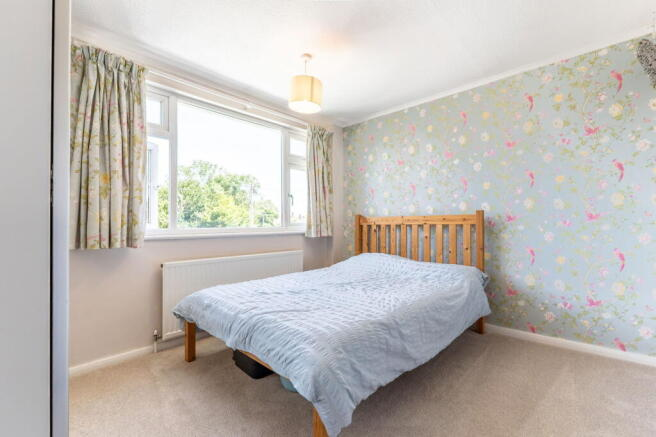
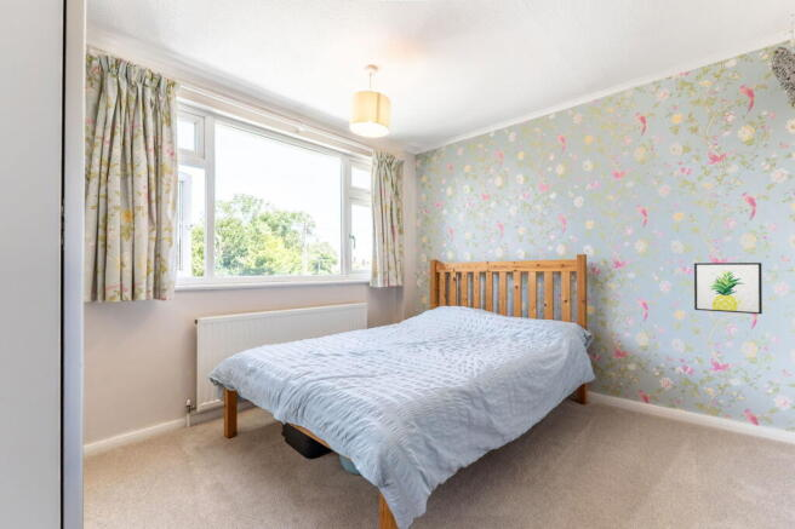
+ wall art (726, 287)
